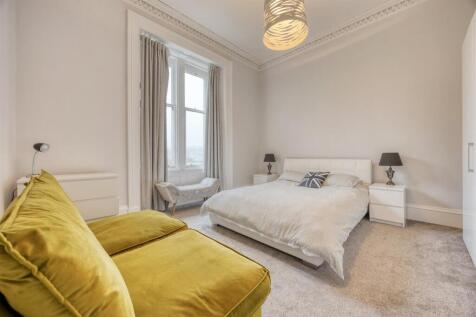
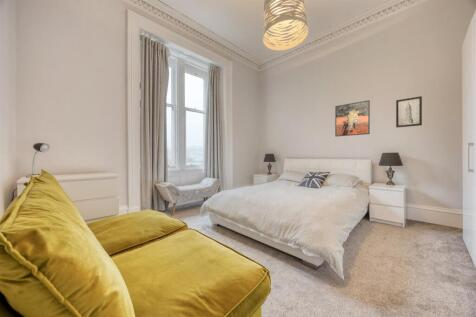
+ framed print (351, 119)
+ wall art (408, 112)
